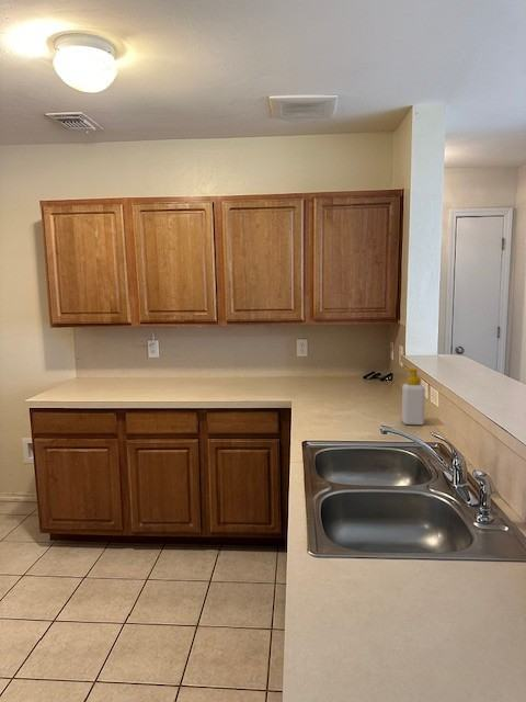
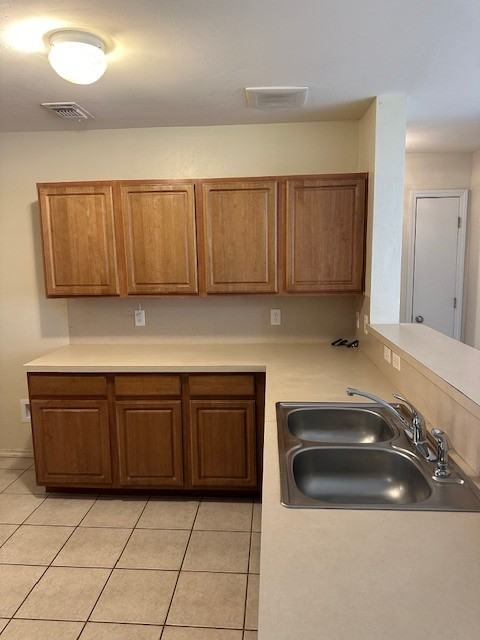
- soap bottle (413, 396)
